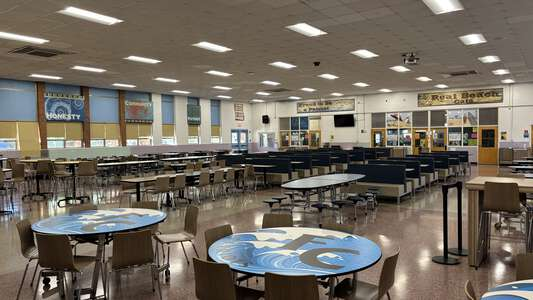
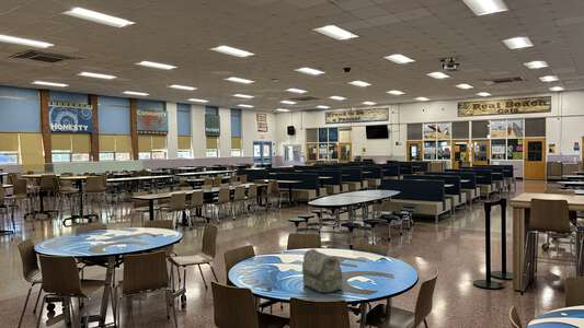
+ lunch bag (321, 269)
